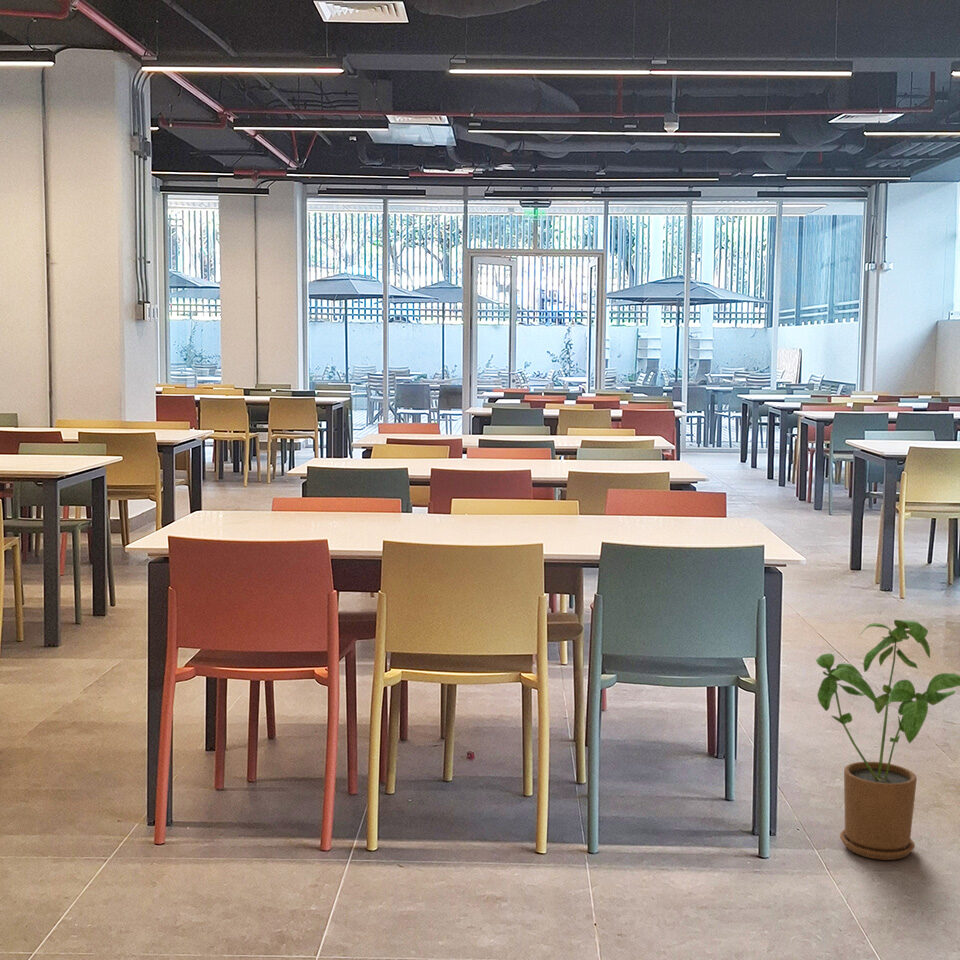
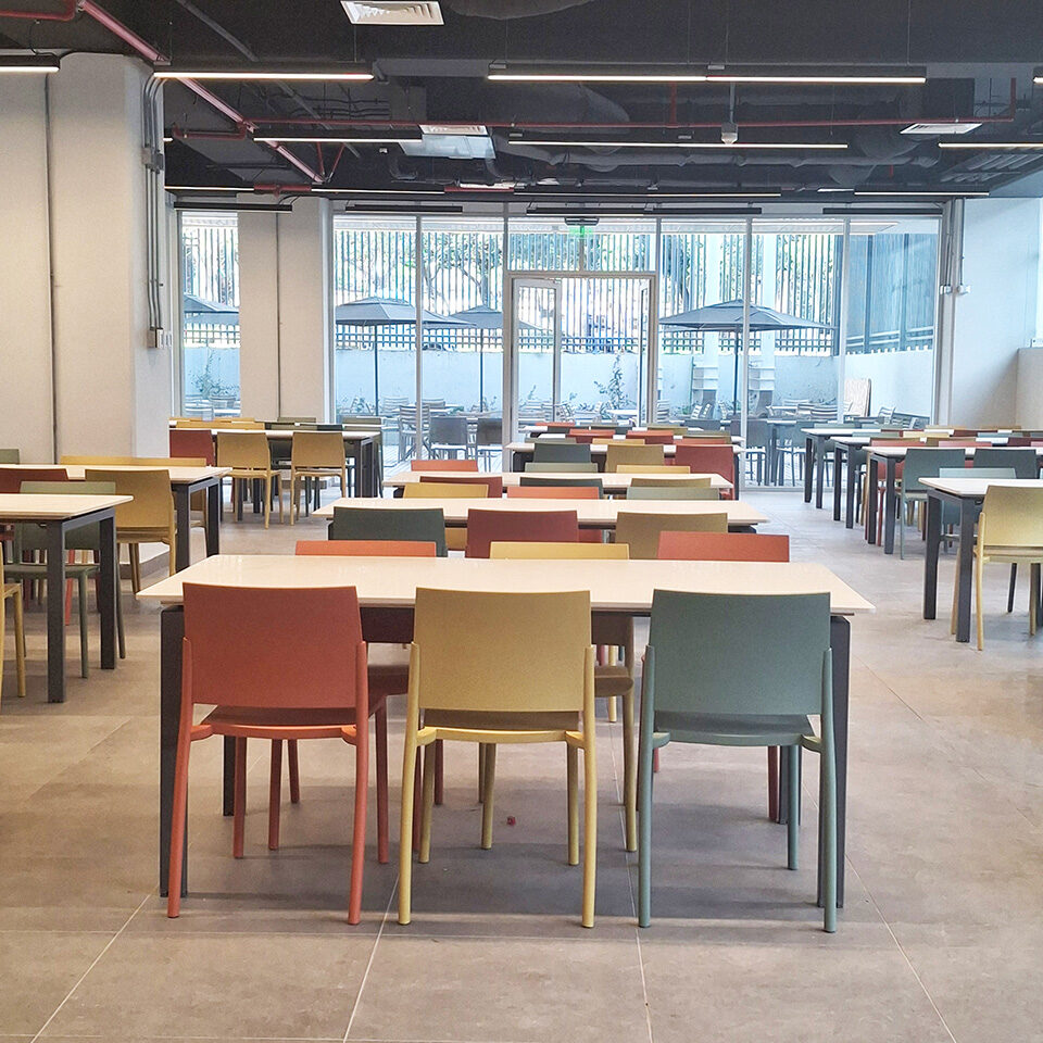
- house plant (892, 738)
